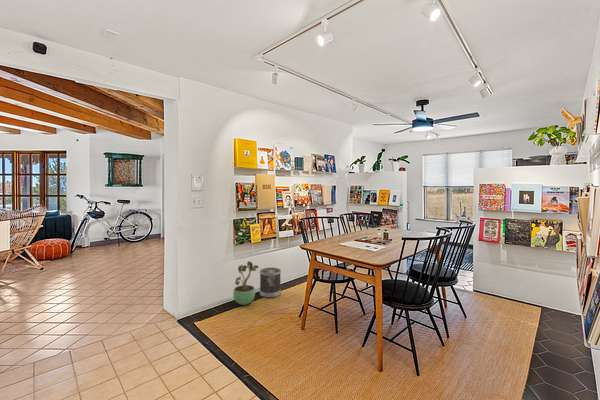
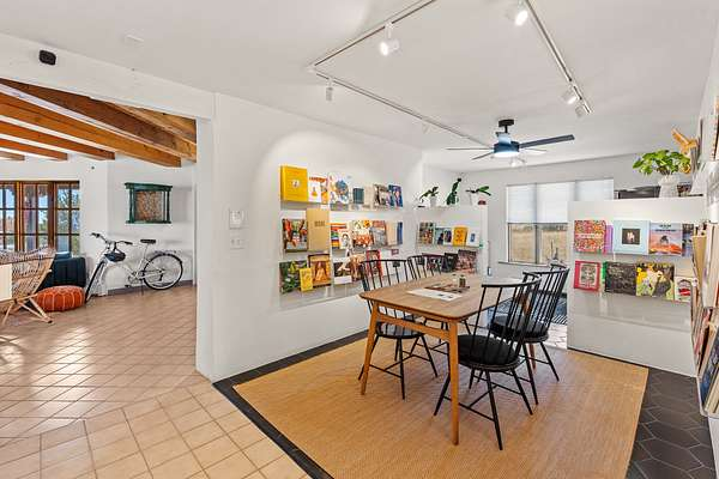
- wastebasket (270, 281)
- potted plant (245, 282)
